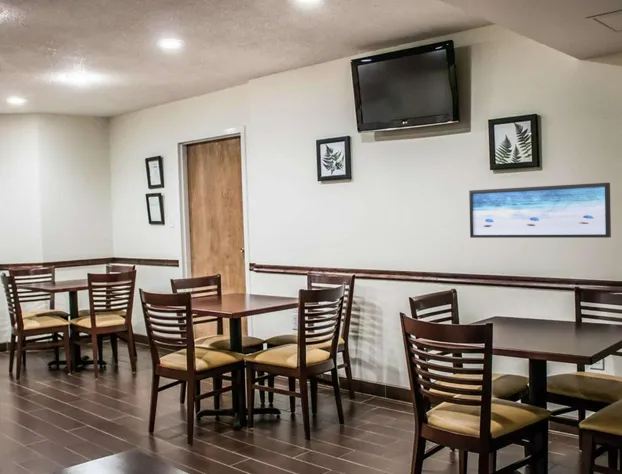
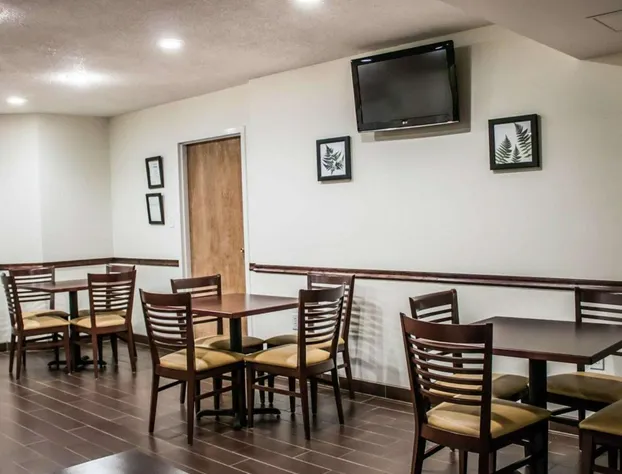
- wall art (535, 212)
